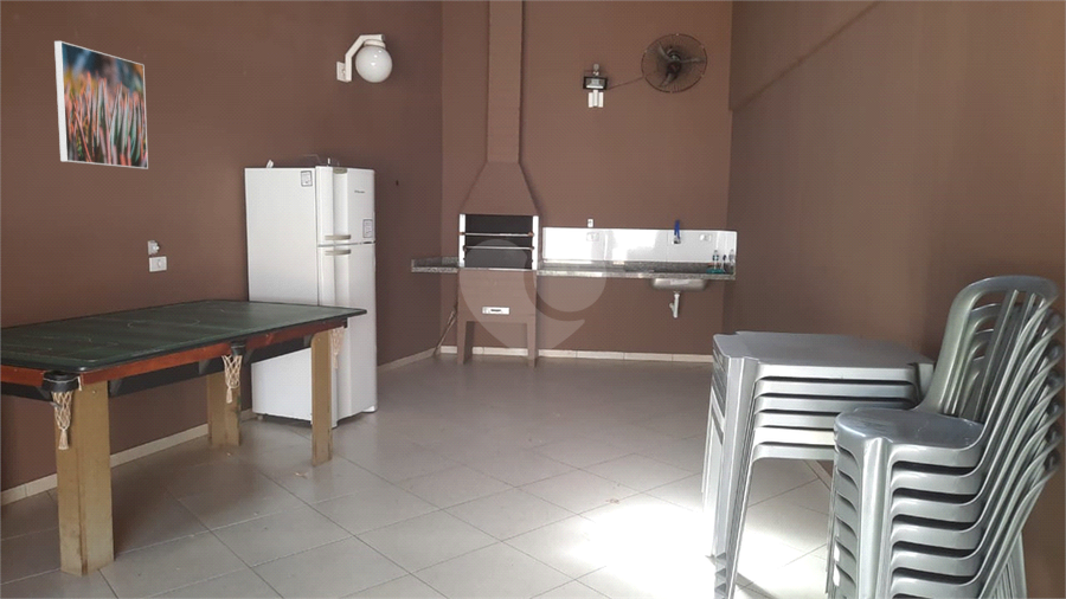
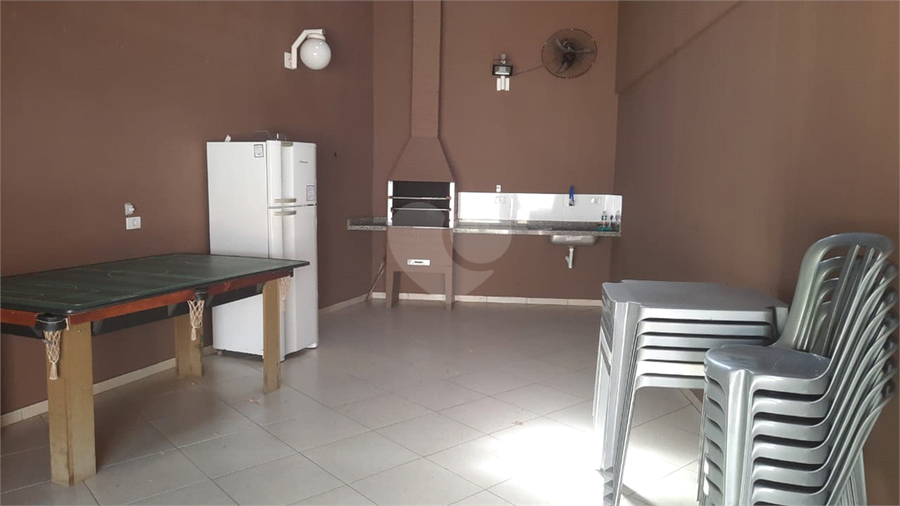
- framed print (104, 109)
